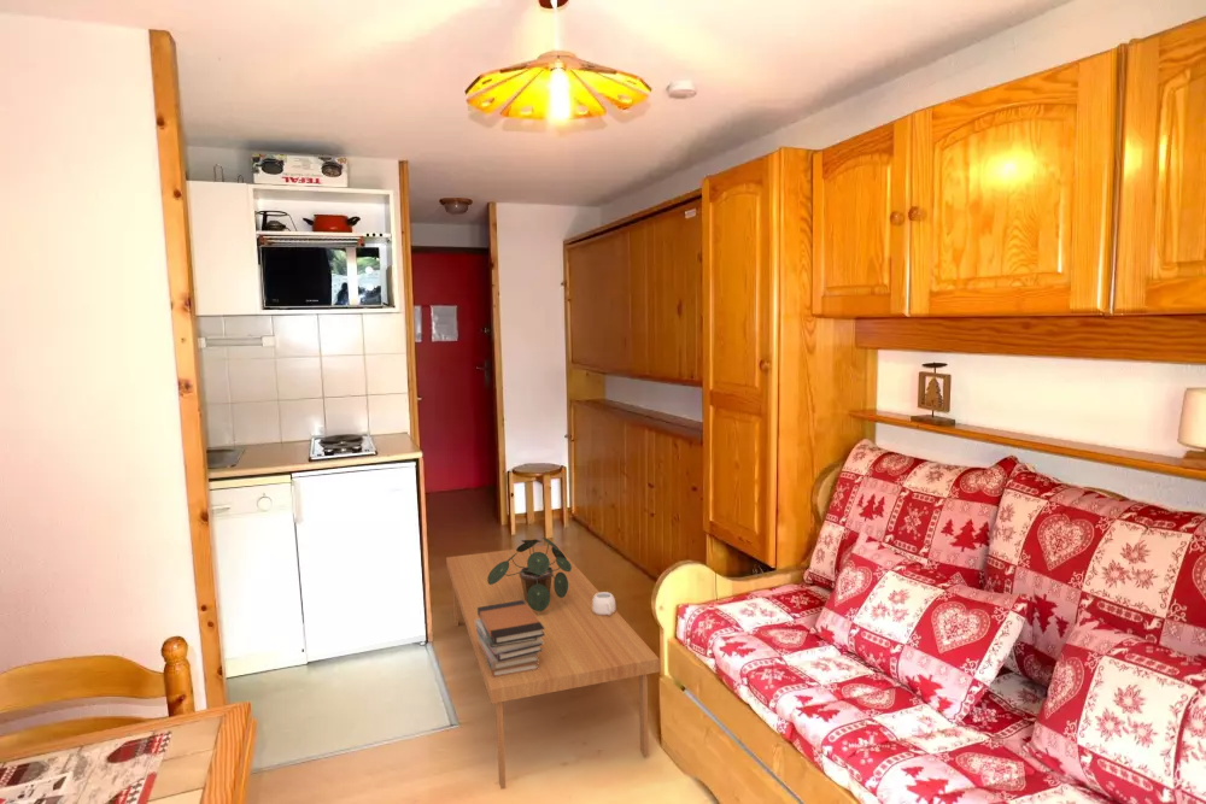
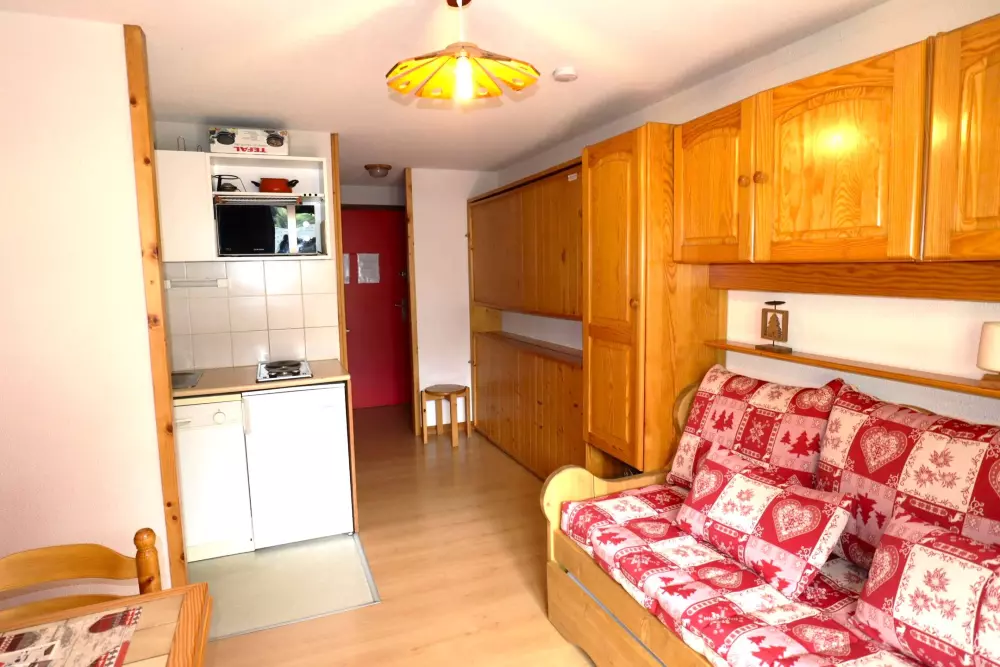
- coffee table (540, 638)
- mug (604, 604)
- book stack (509, 635)
- potted plant (534, 569)
